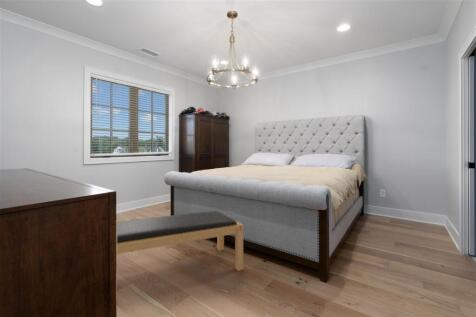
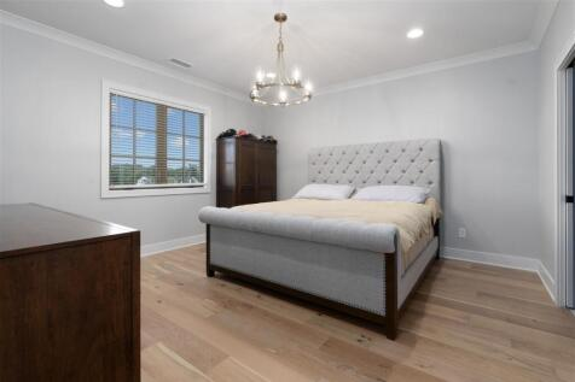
- bench (164, 245)
